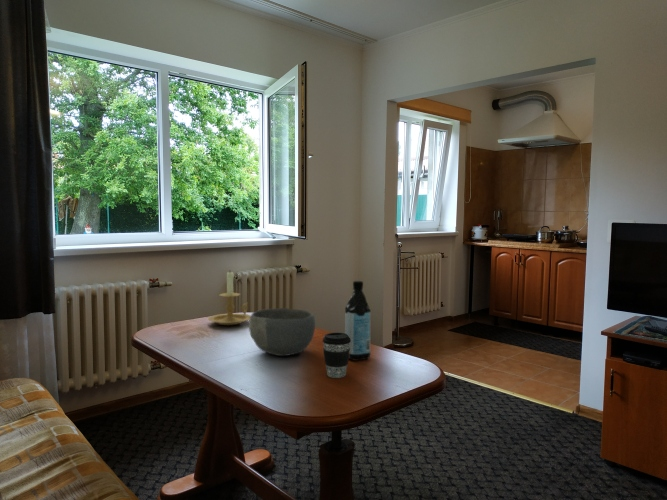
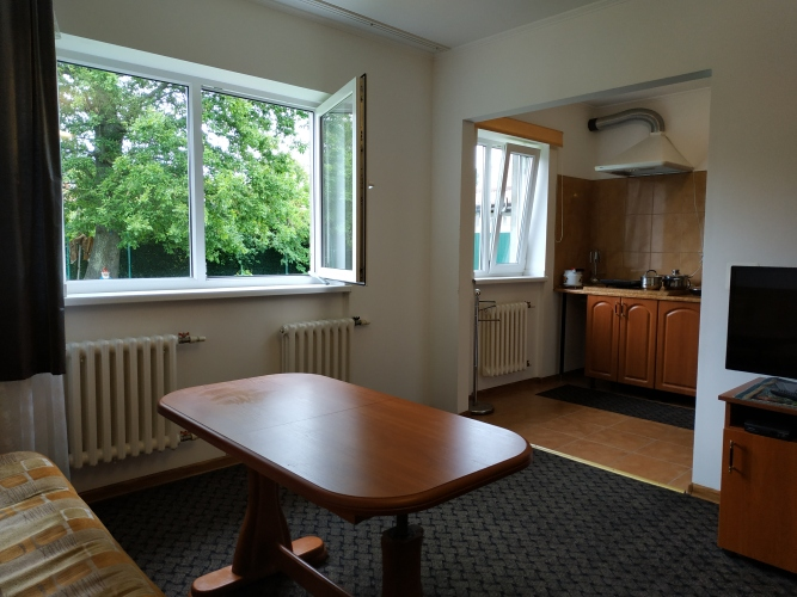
- candle holder (230, 296)
- coffee cup (336, 355)
- bowl (282, 332)
- water bottle (357, 319)
